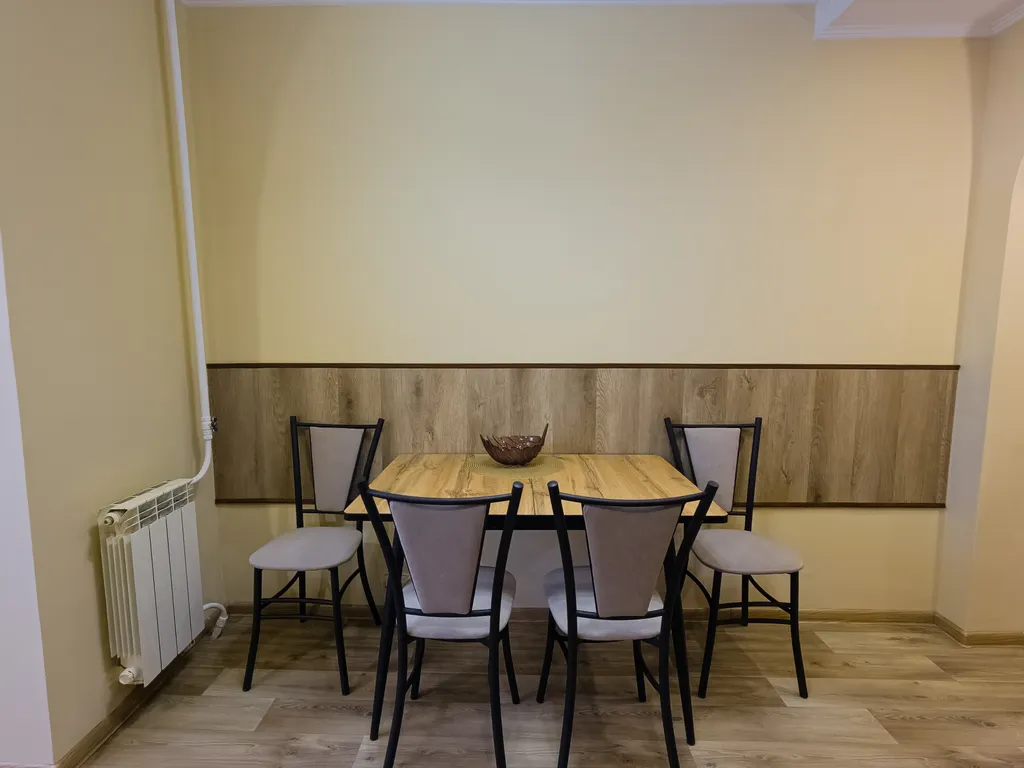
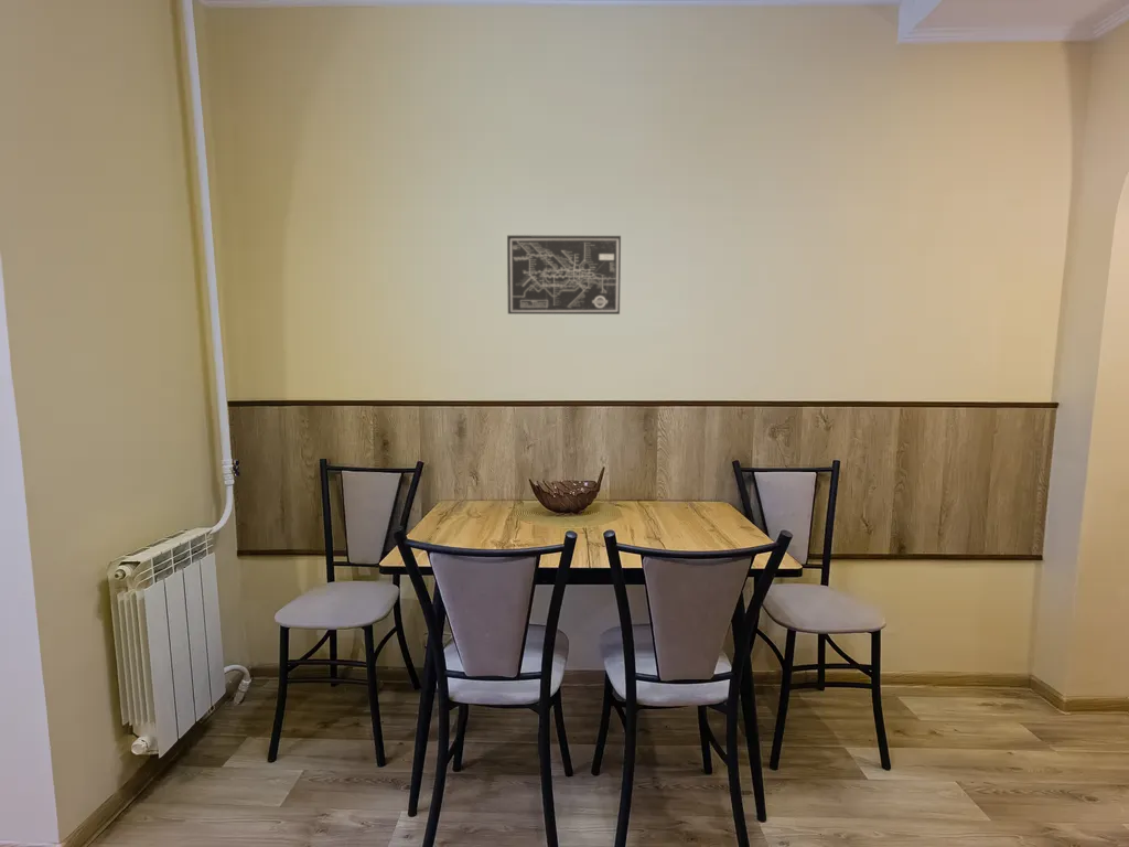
+ wall art (563, 275)
